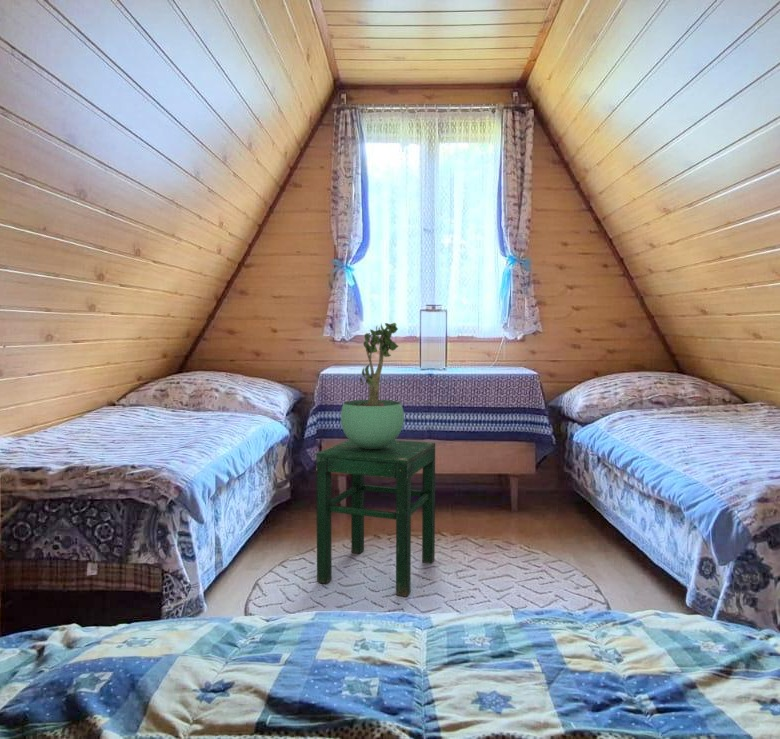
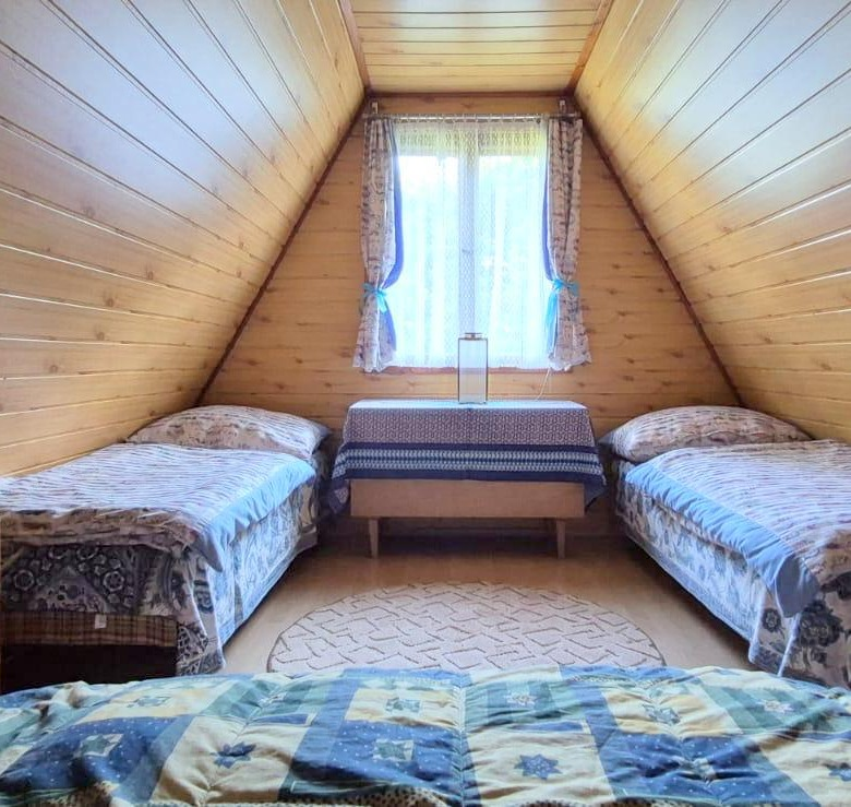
- stool (377, 510)
- potted plant (373, 384)
